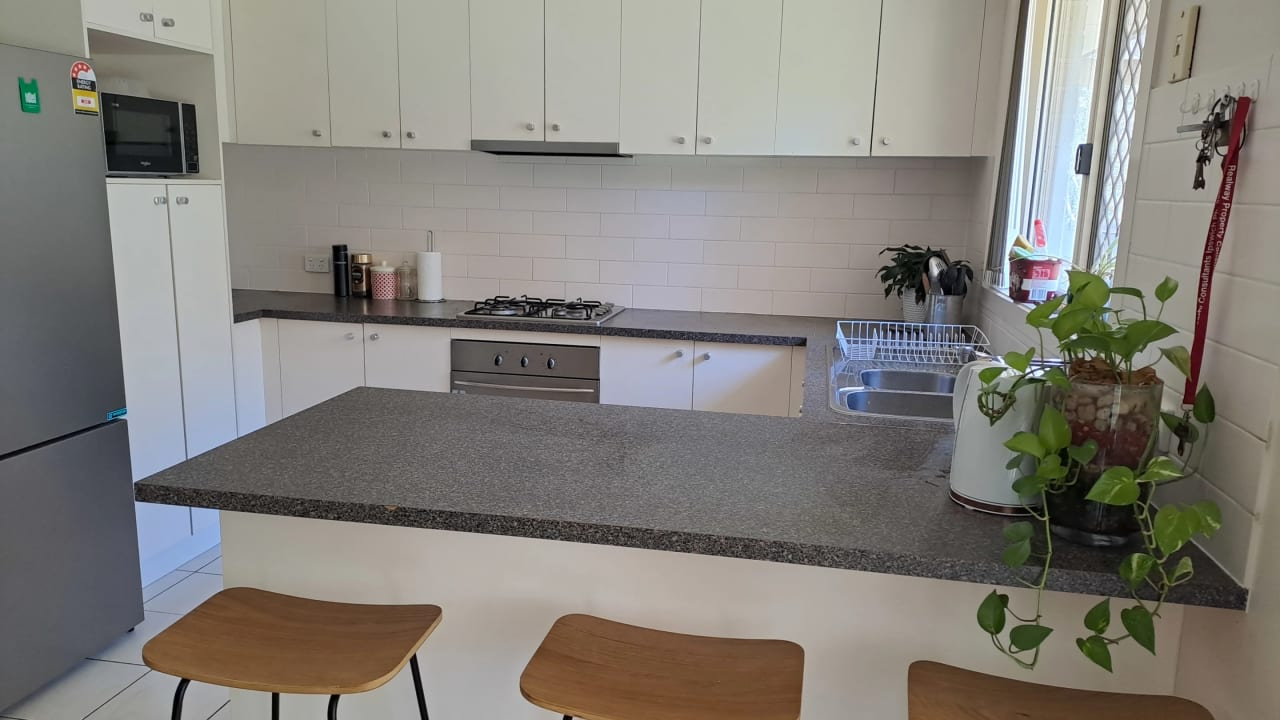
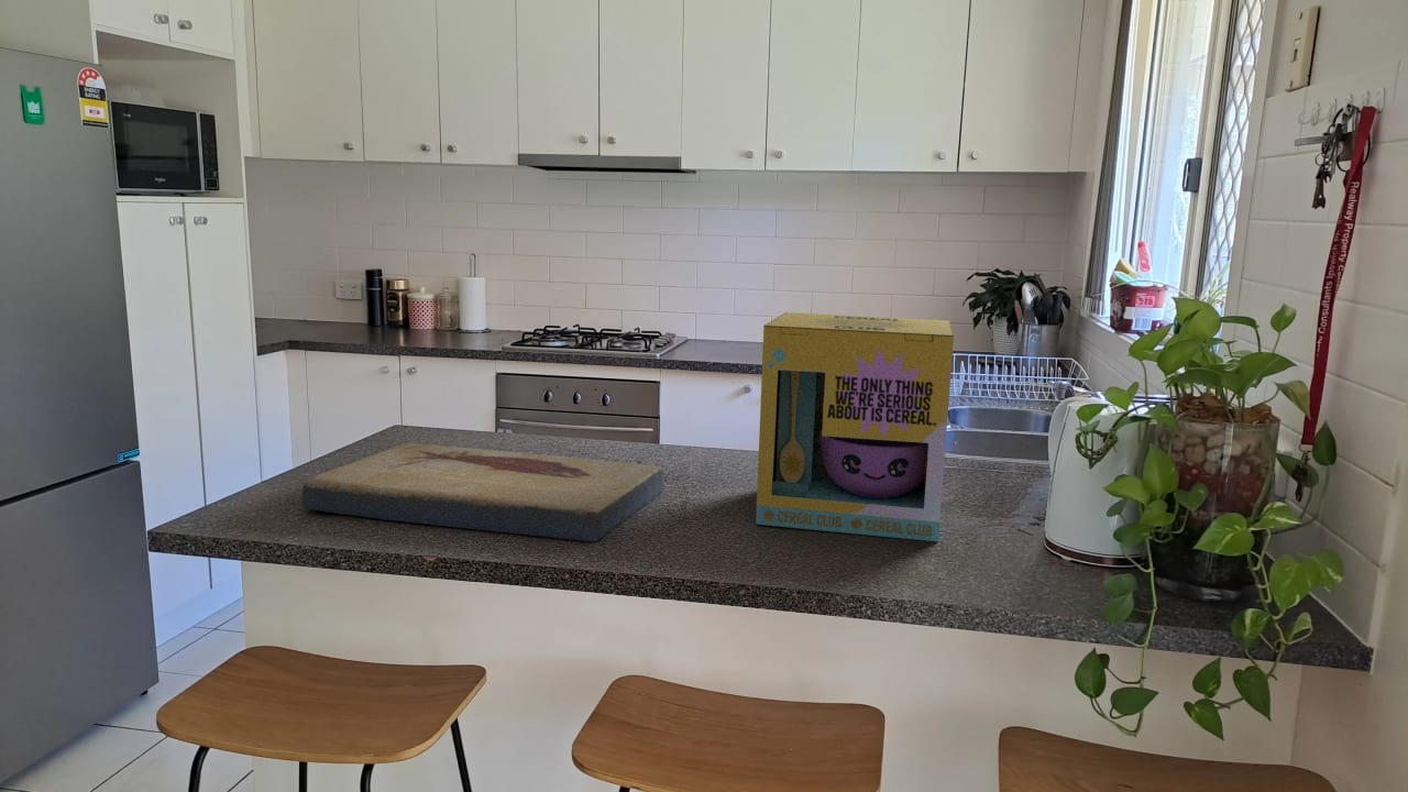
+ cereal box (856, 418)
+ fish fossil (491, 485)
